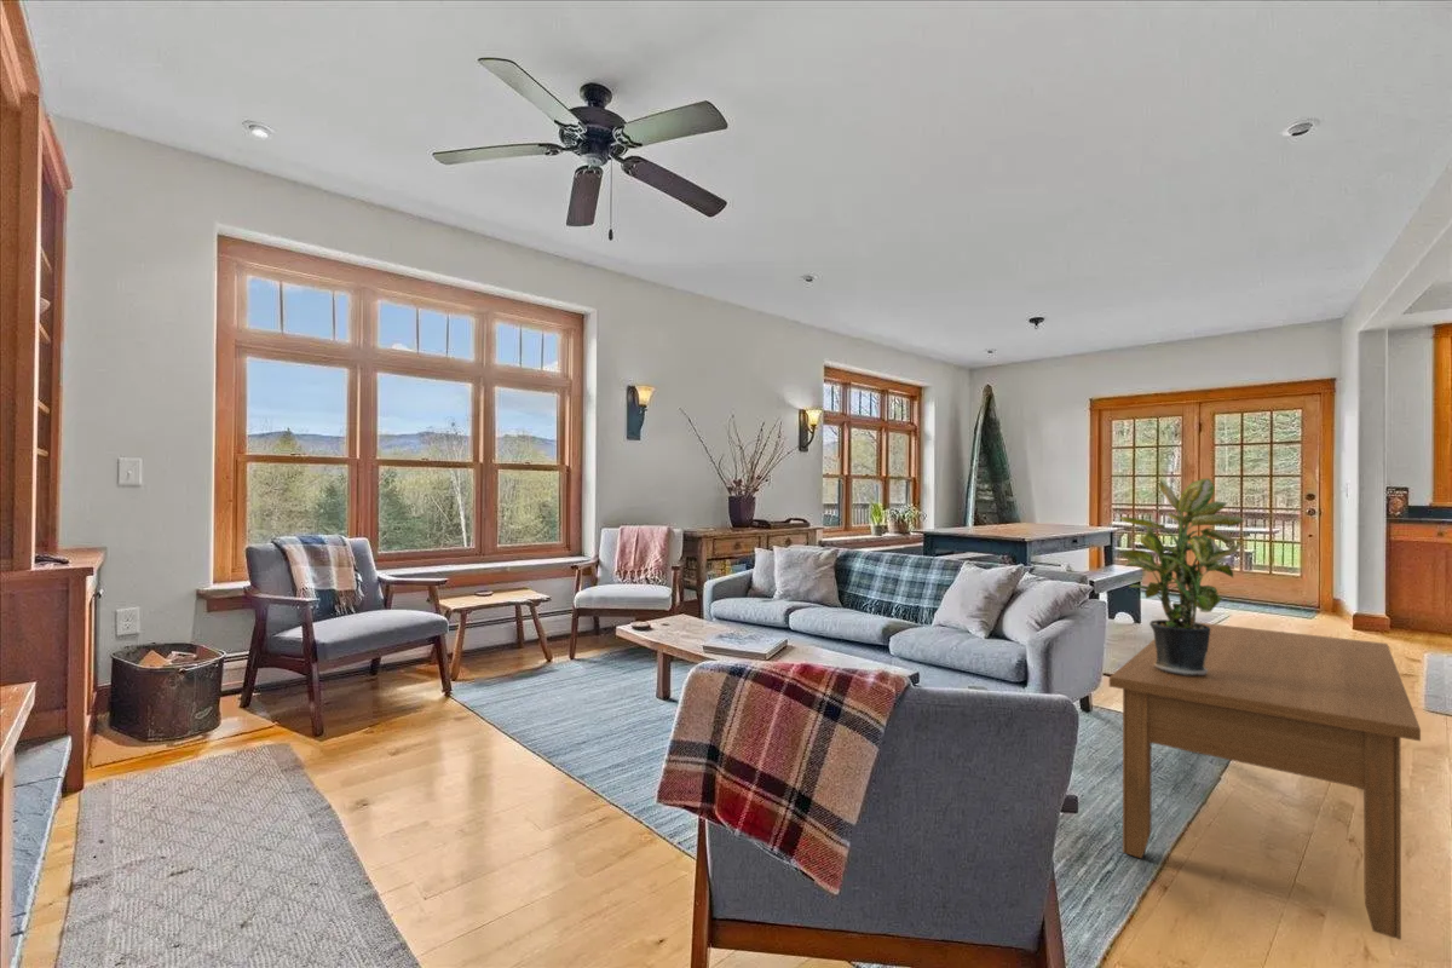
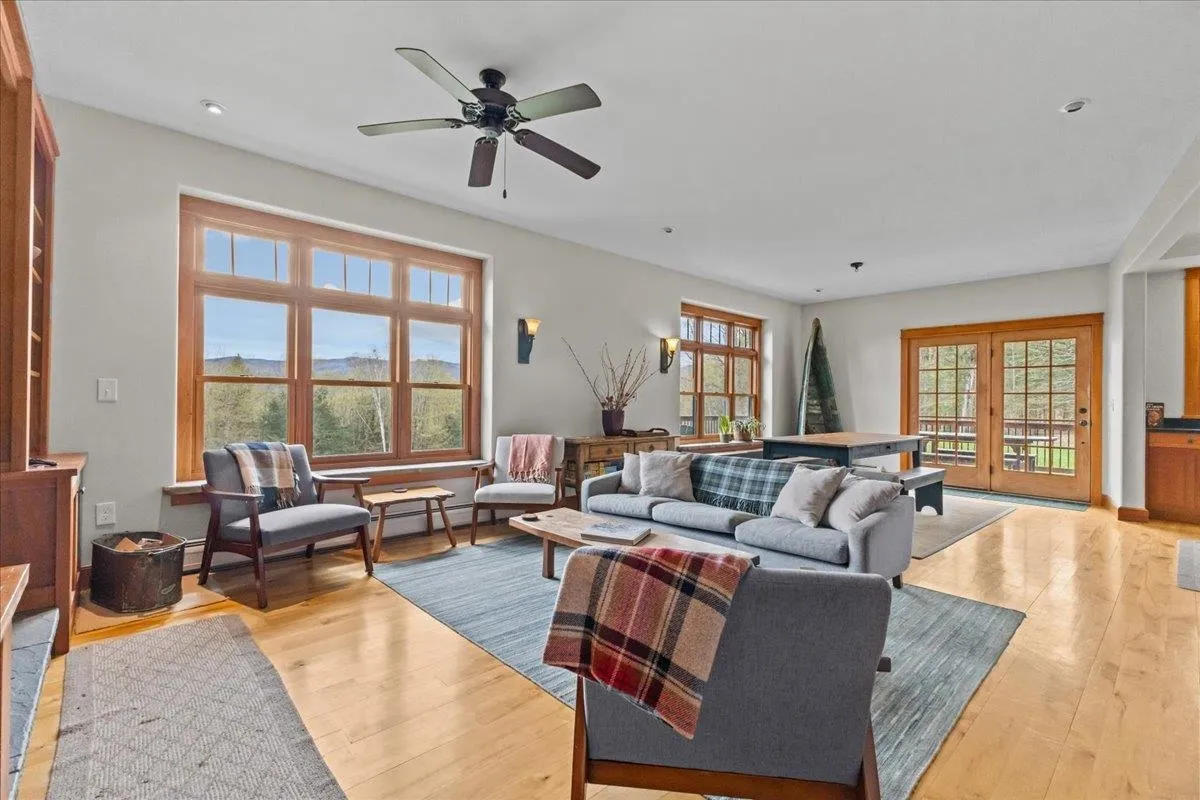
- potted plant (1183, 572)
- coffee table (1262, 737)
